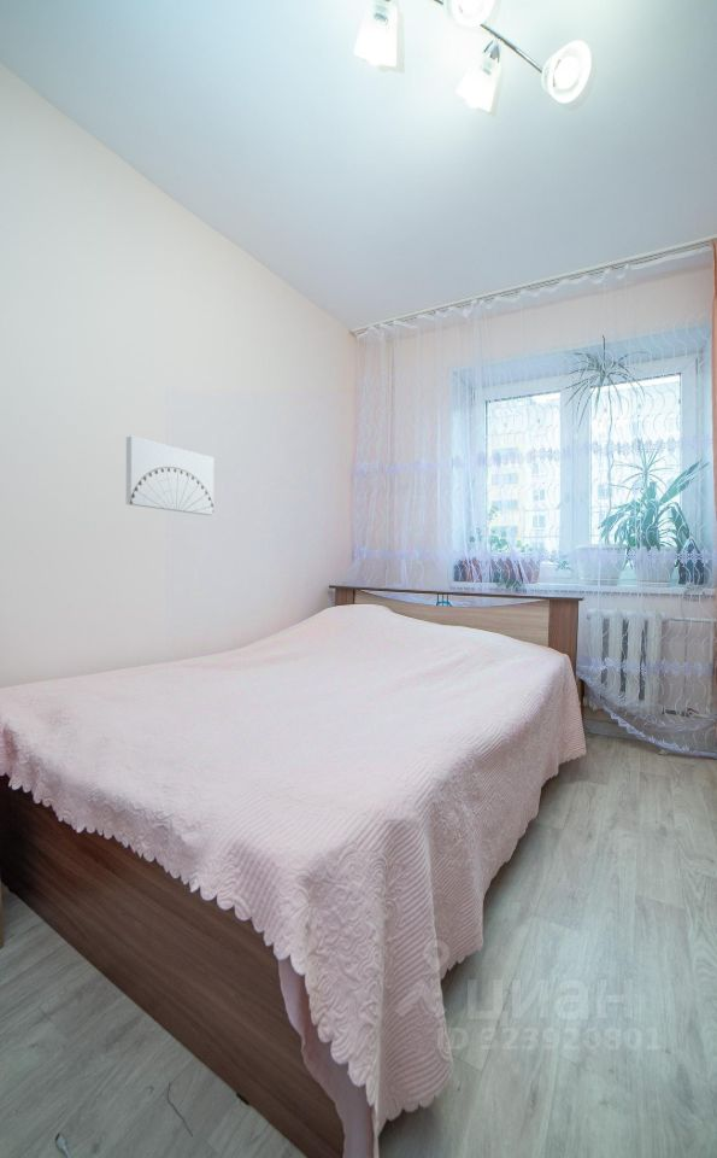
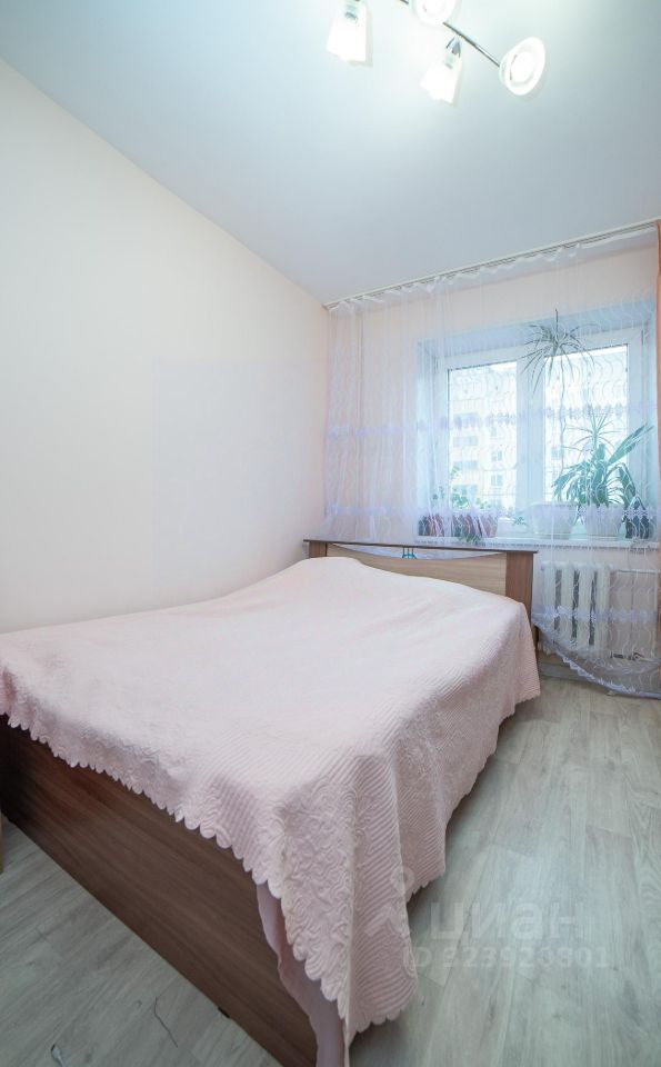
- wall art (172, 479)
